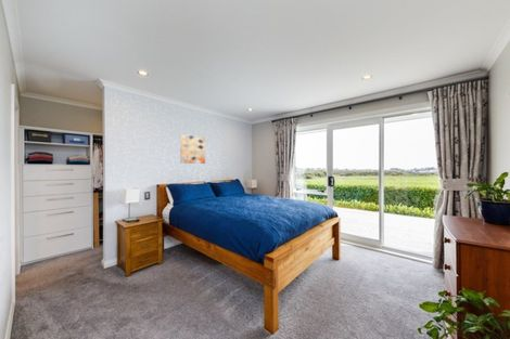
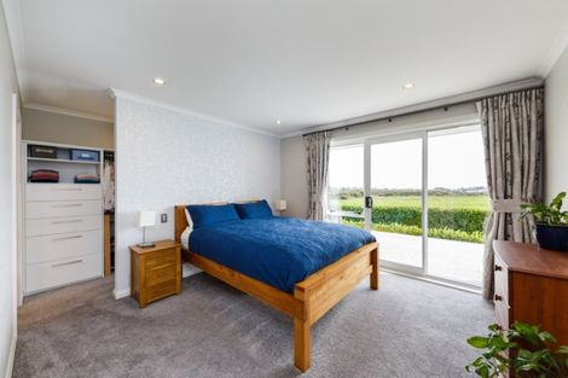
- wall art (193, 149)
